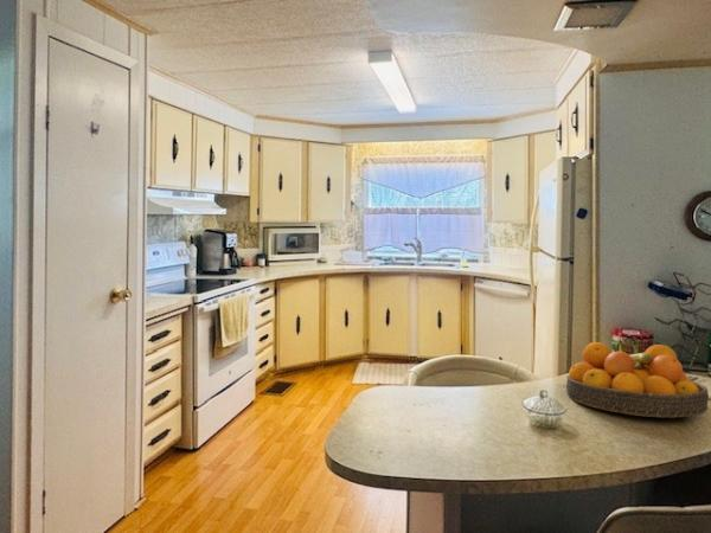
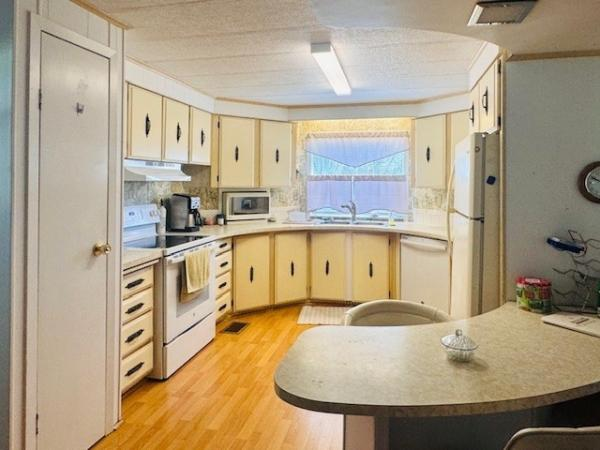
- fruit bowl (633, 372)
